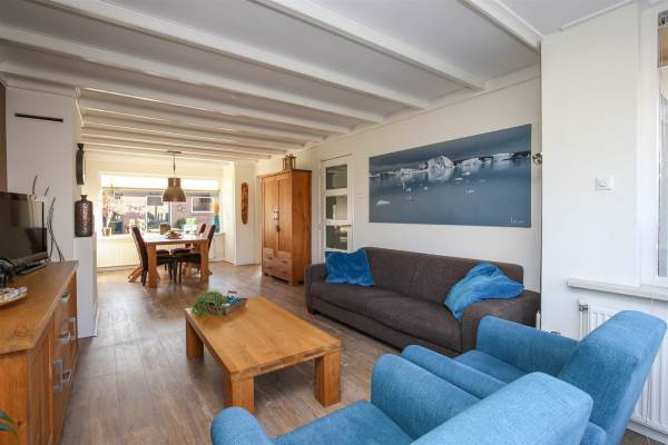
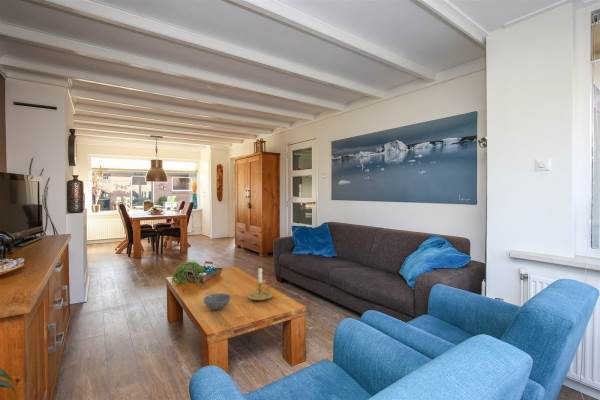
+ bowl (217, 302)
+ candle holder (260, 282)
